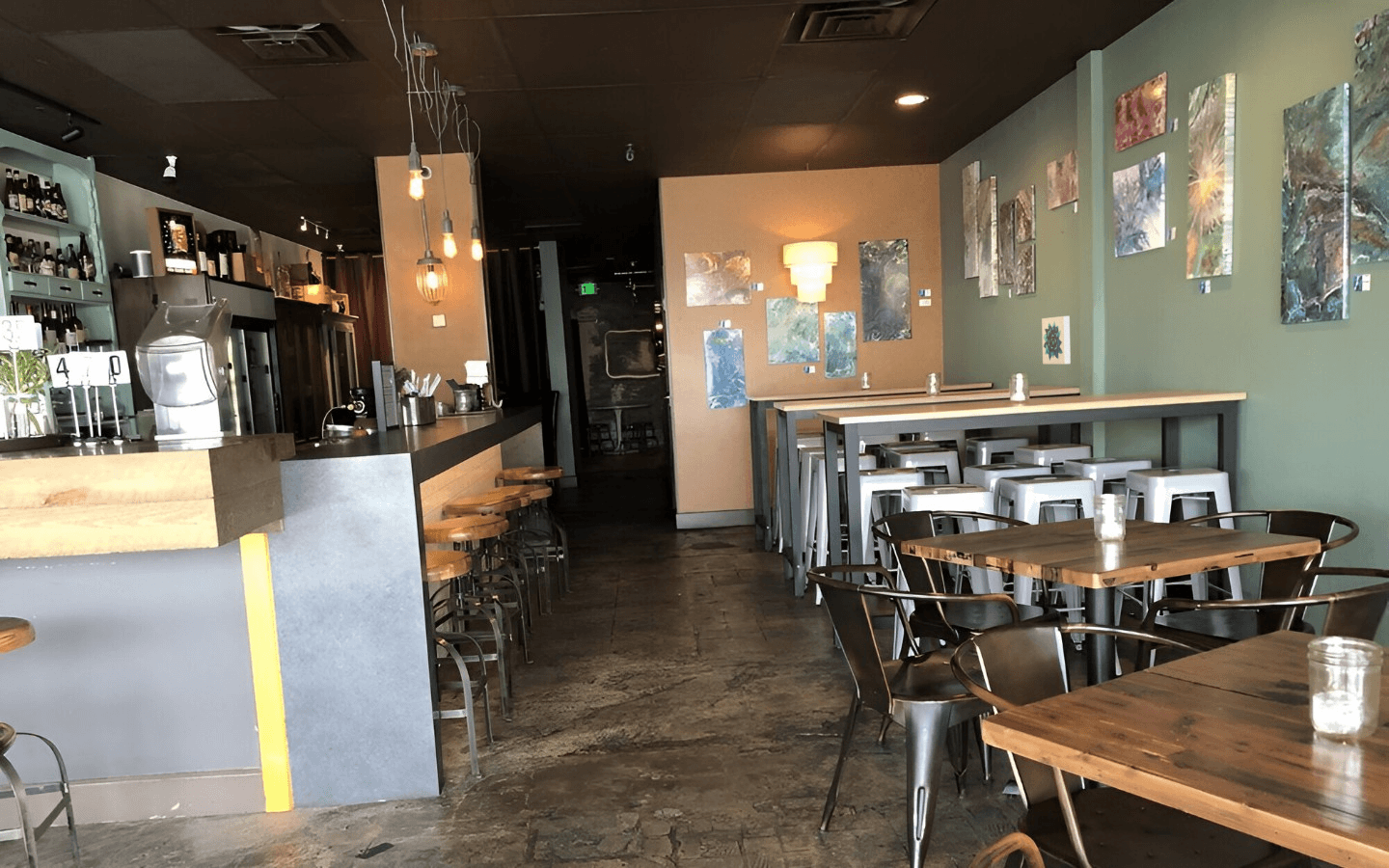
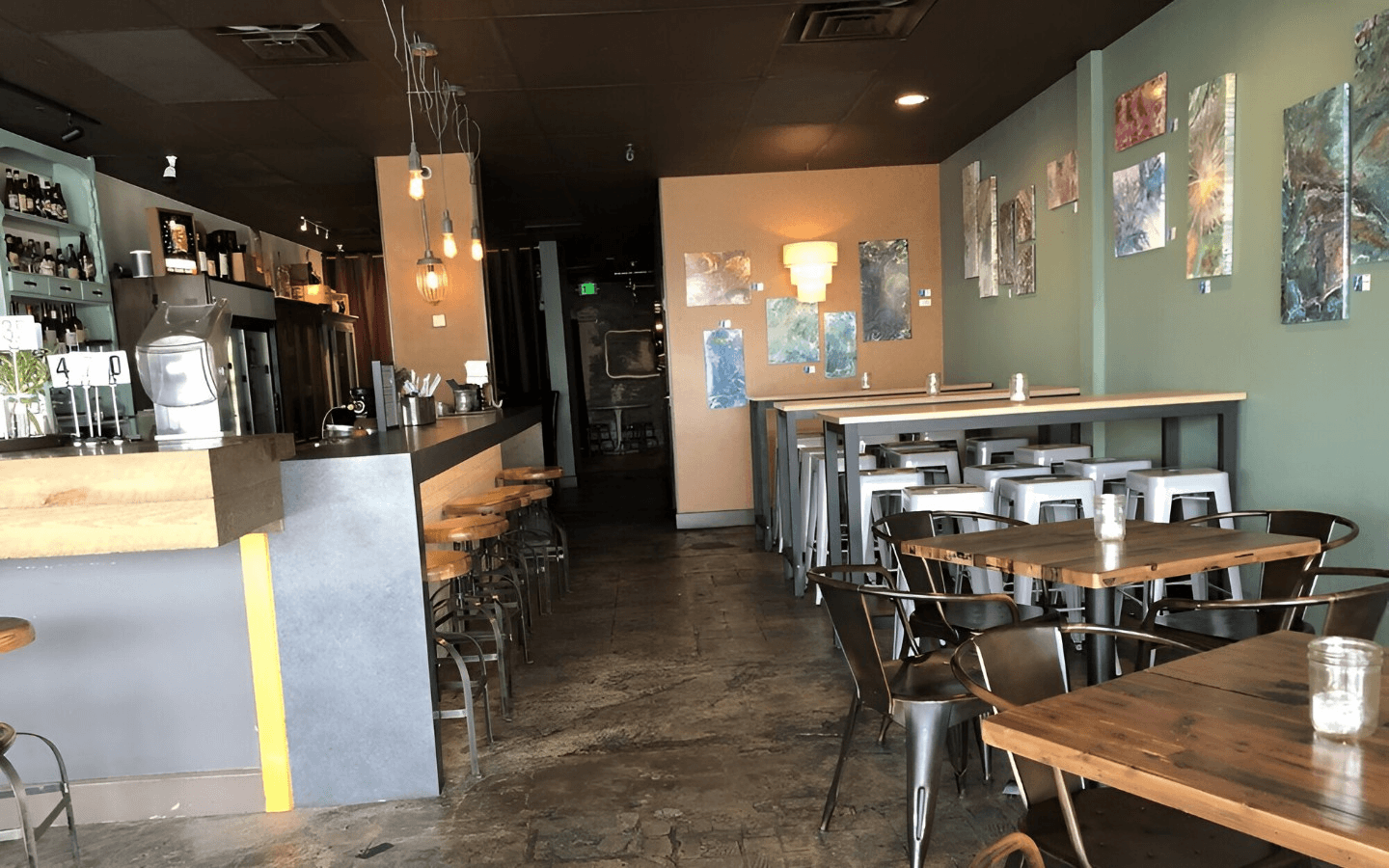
- wall art (1055, 340)
